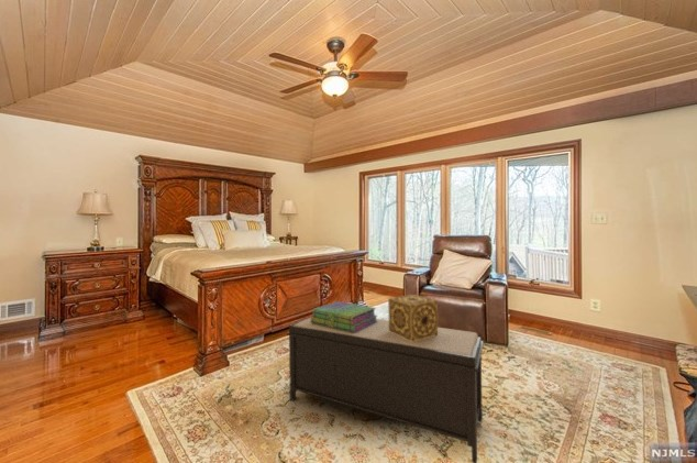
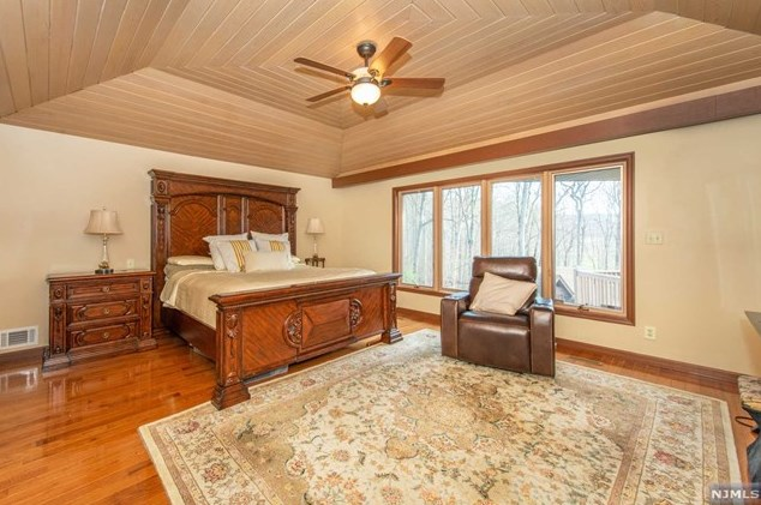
- decorative box (412, 316)
- stack of books (344, 315)
- bench (380, 368)
